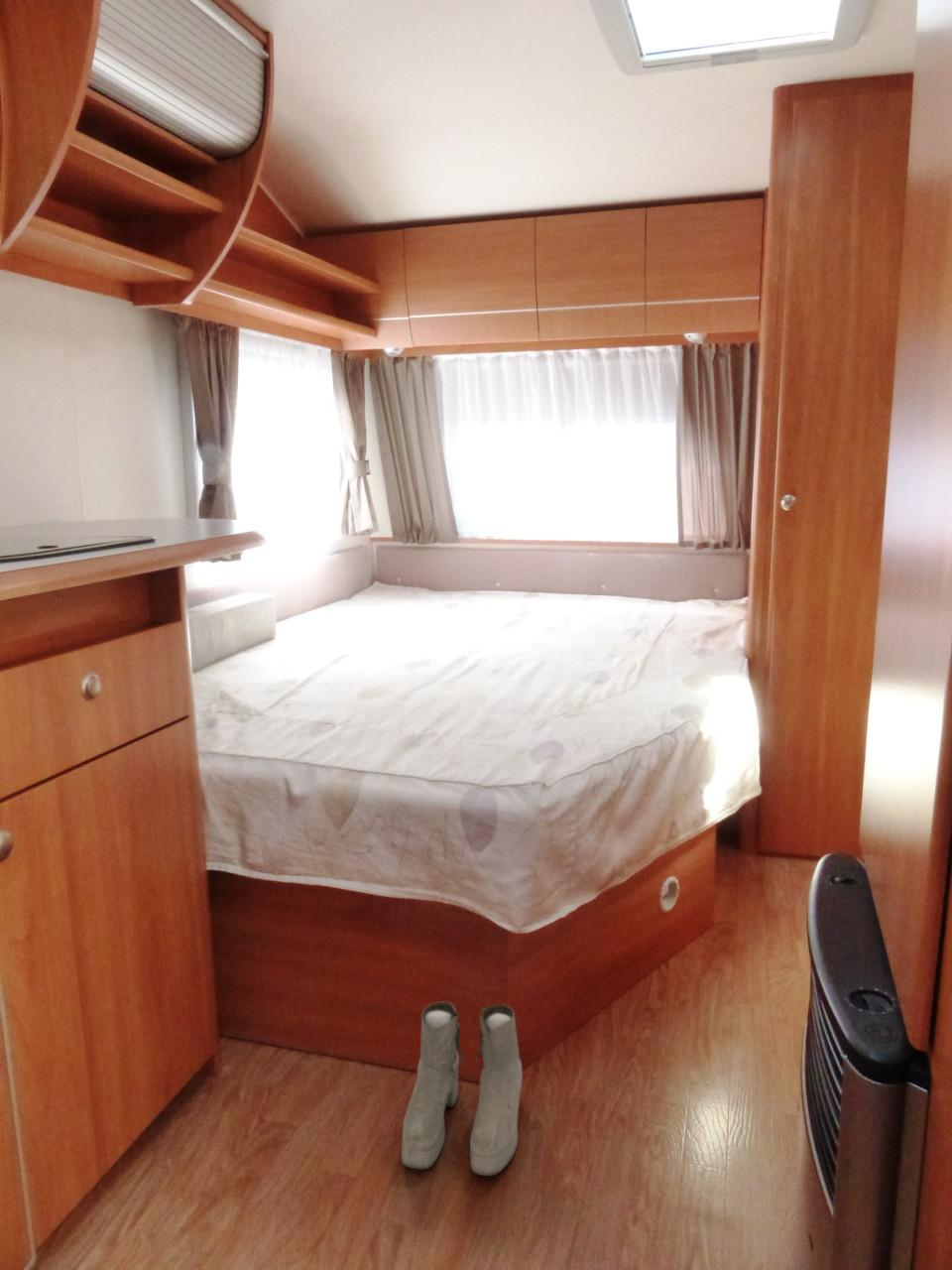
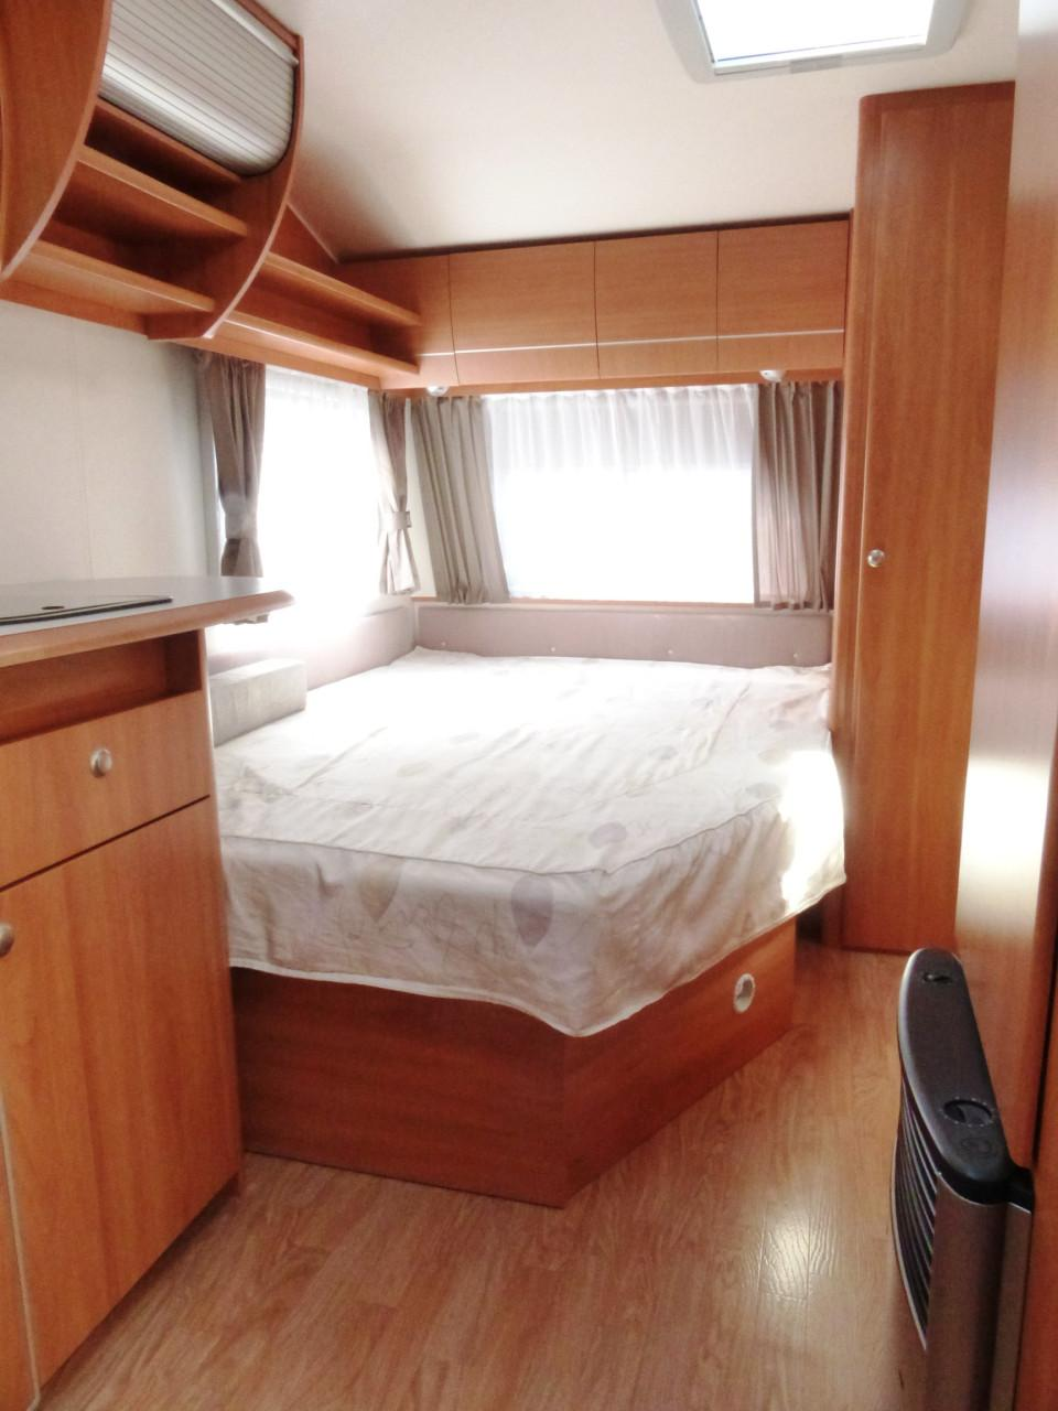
- boots (457, 1079)
